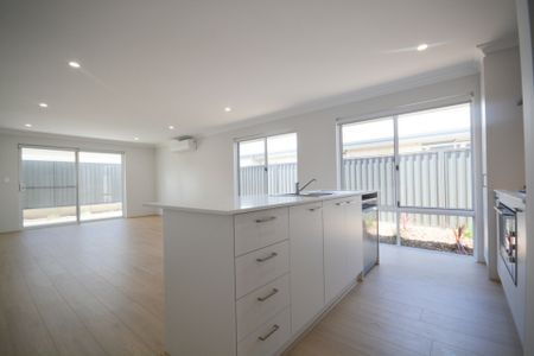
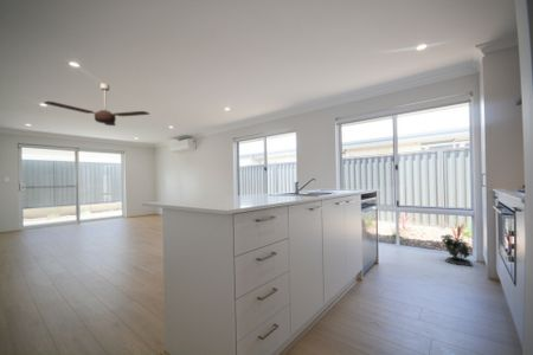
+ potted plant (456, 247)
+ ceiling fan (104, 104)
